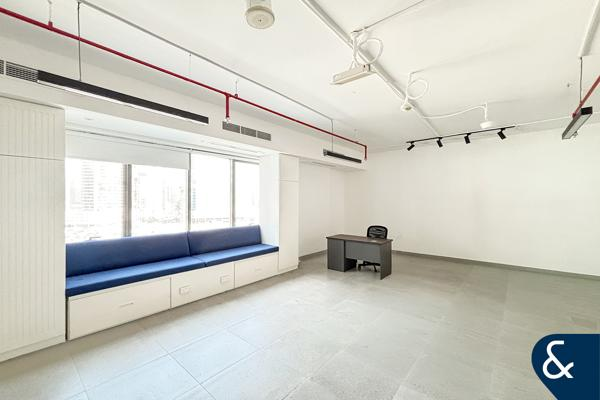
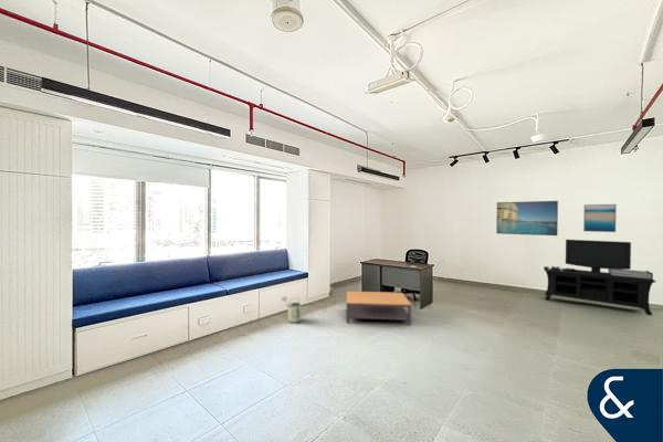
+ media console (592, 272)
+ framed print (525, 218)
+ watering can (291, 308)
+ coffee table (376, 306)
+ wall art (599, 218)
